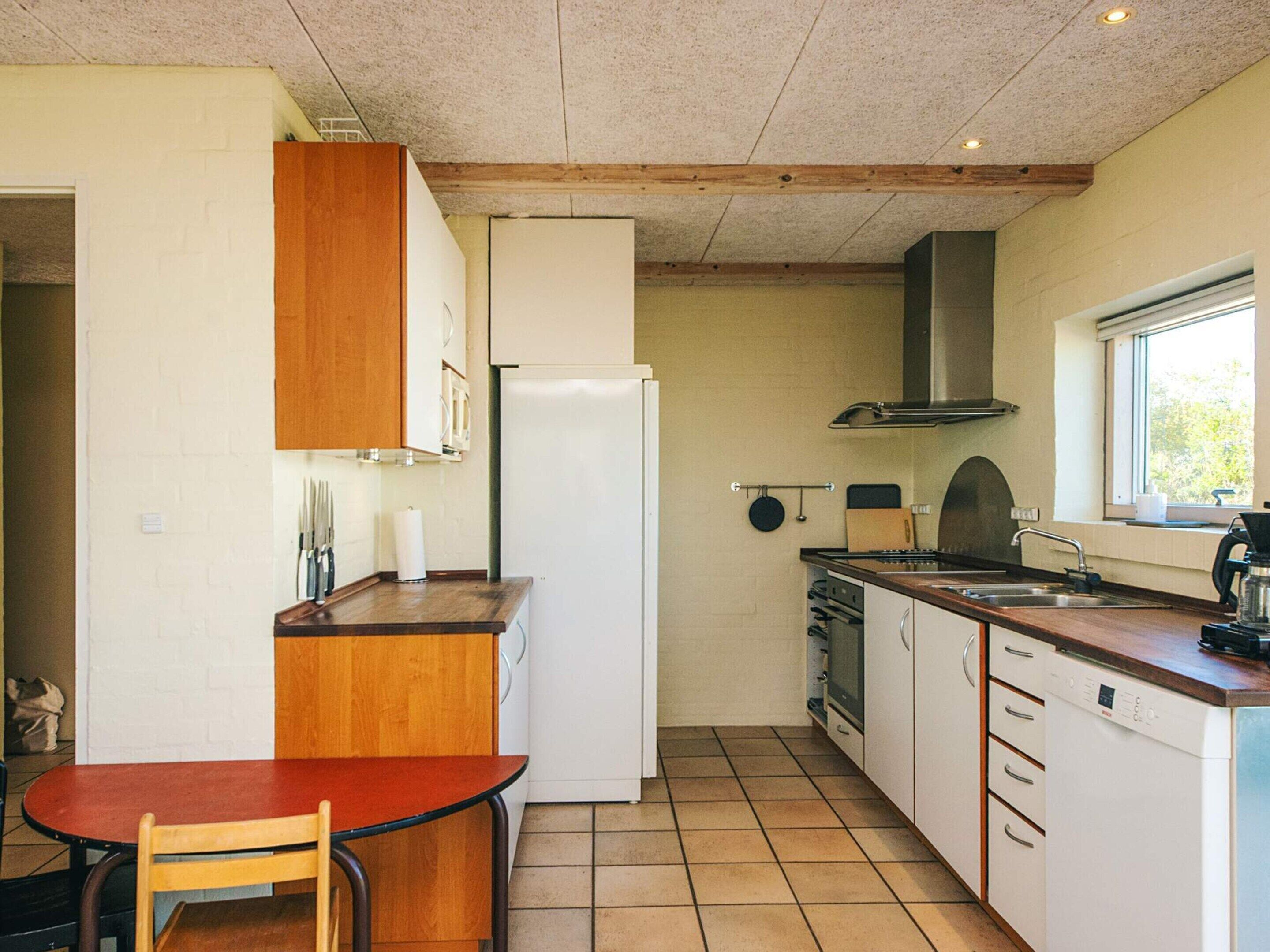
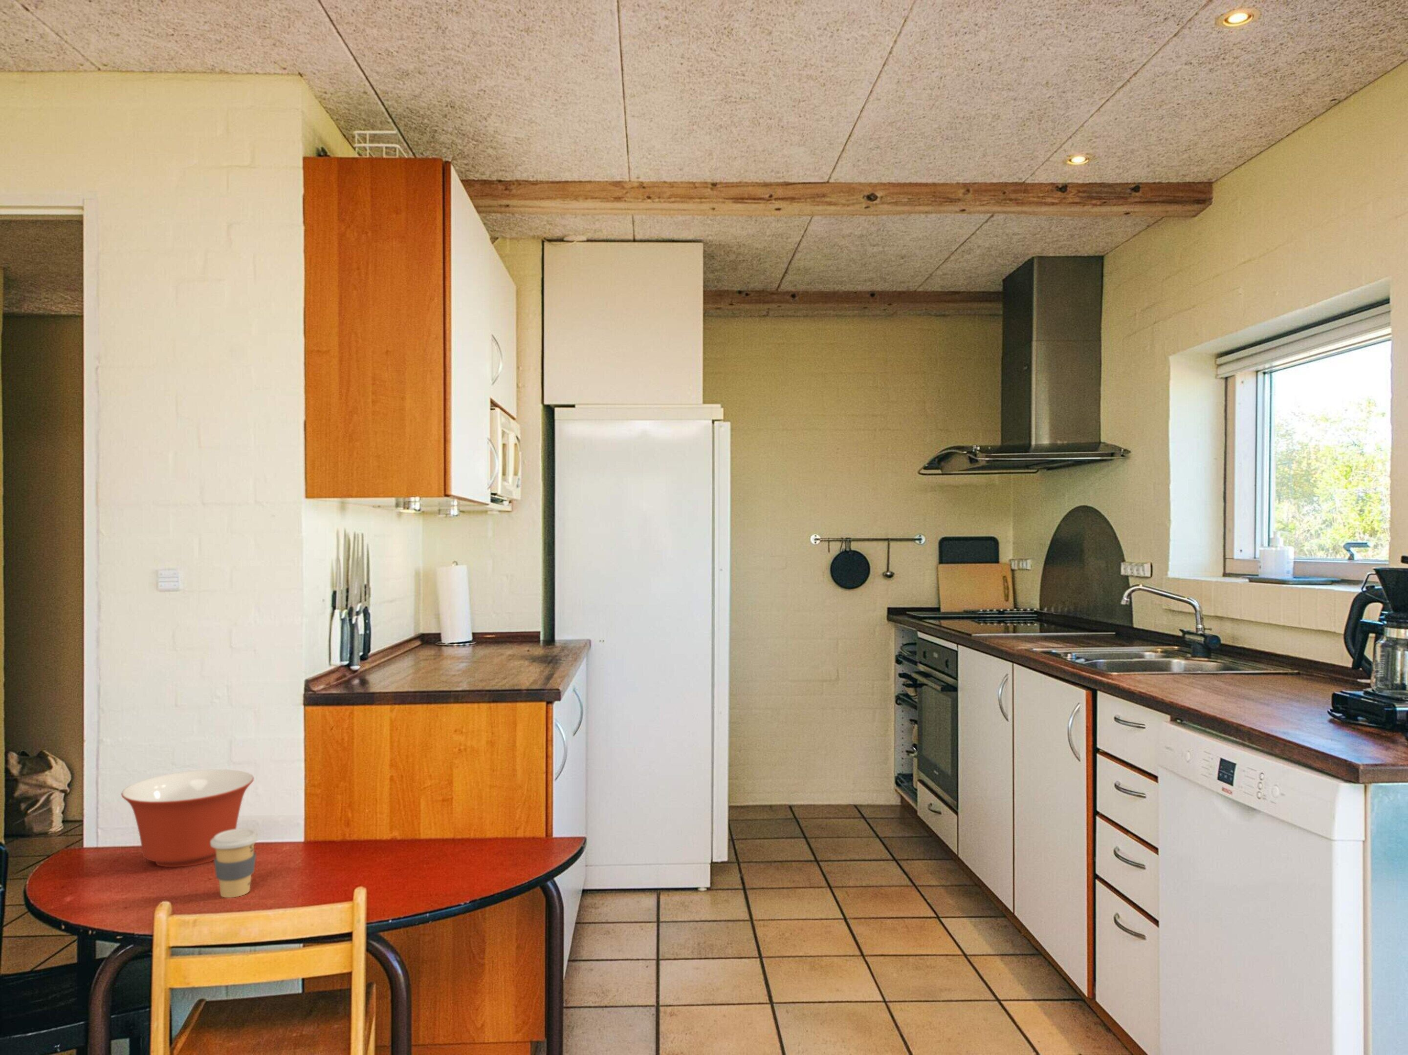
+ coffee cup (235, 863)
+ mixing bowl (190, 820)
